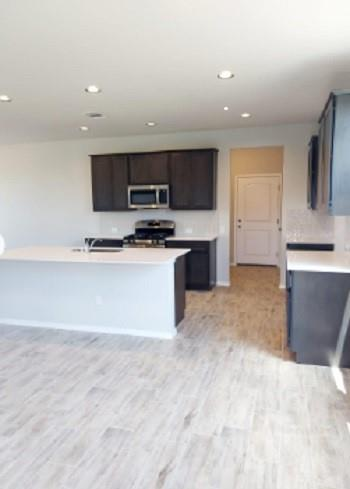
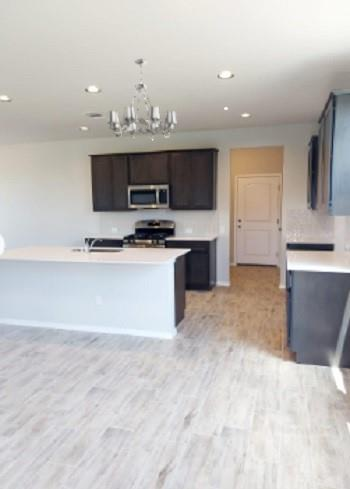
+ chandelier (138, 99)
